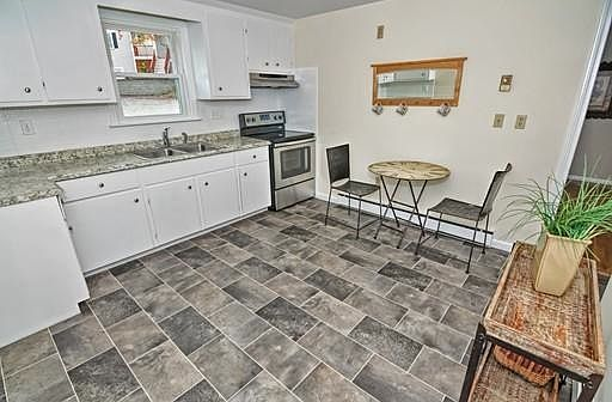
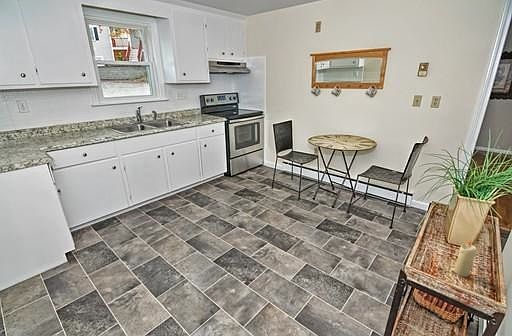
+ candle (466, 257)
